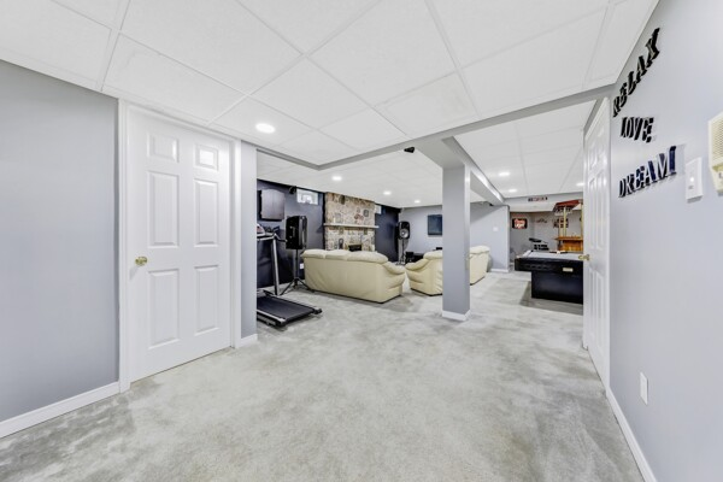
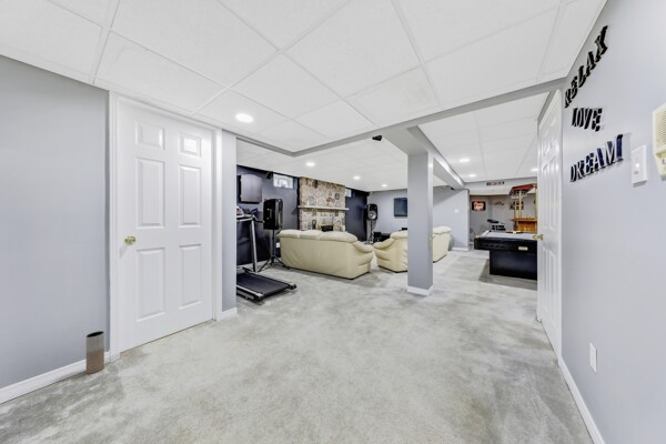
+ vase (94, 351)
